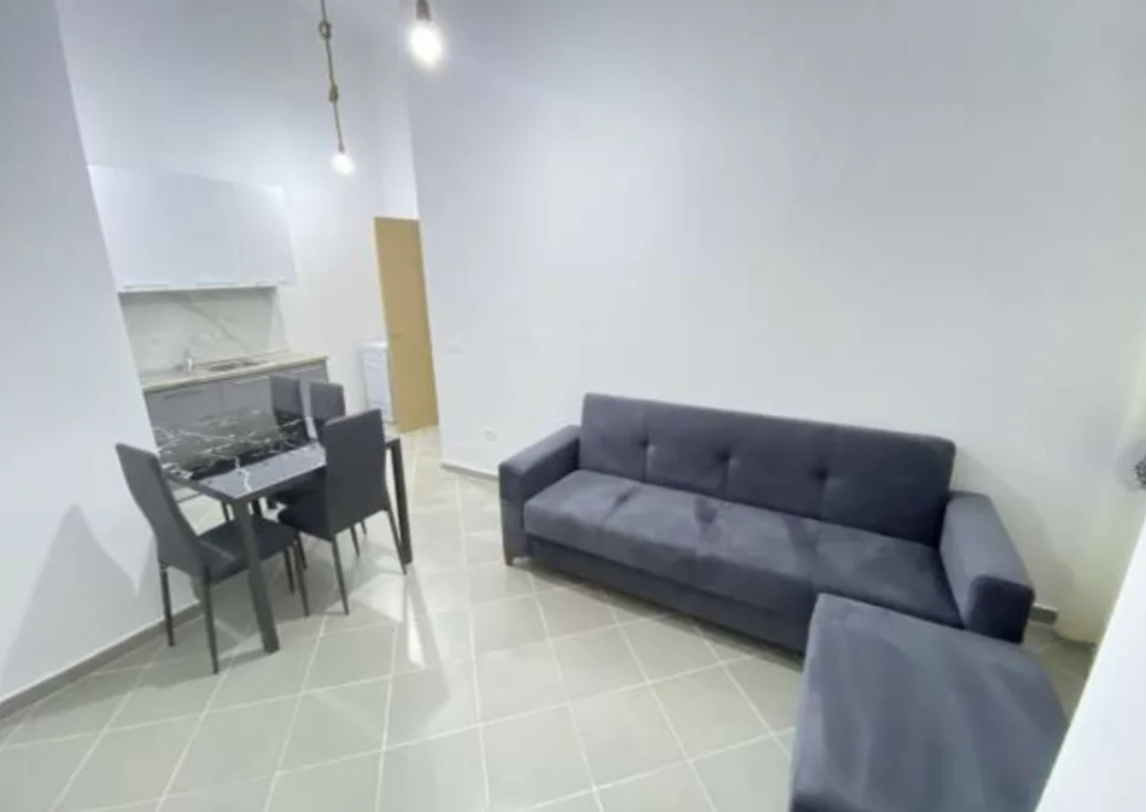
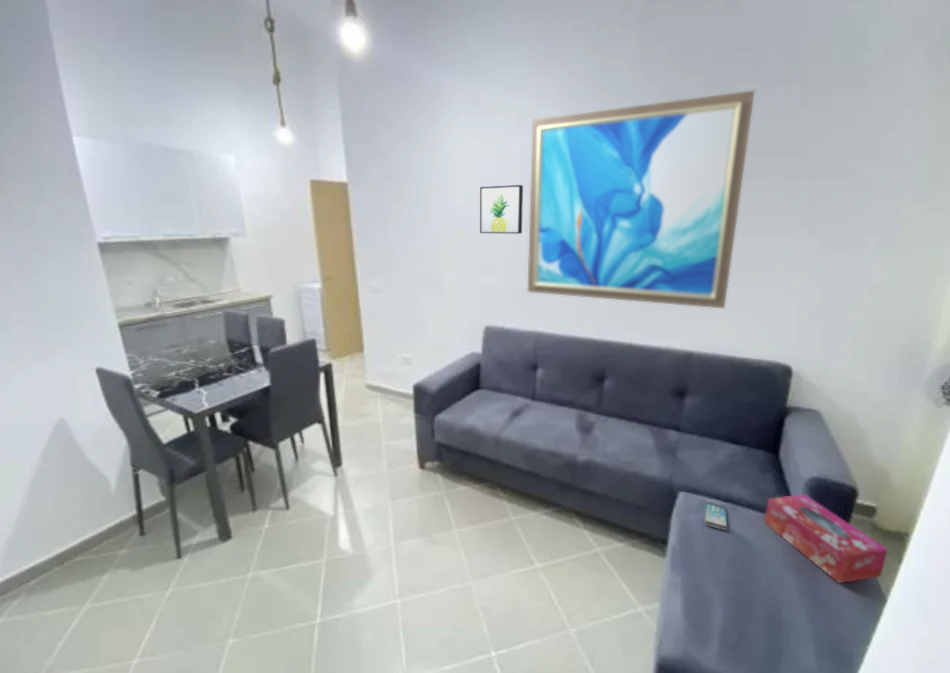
+ tissue box (820, 534)
+ wall art (621, 207)
+ wall art (500, 210)
+ smartphone (715, 515)
